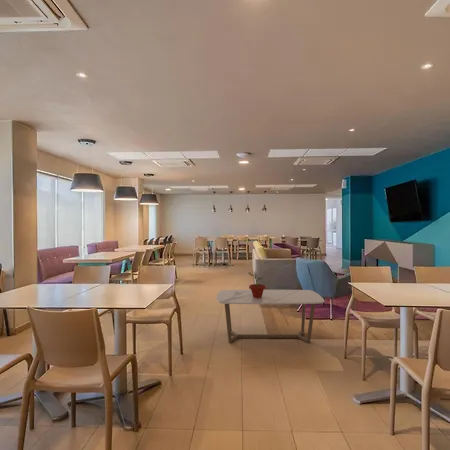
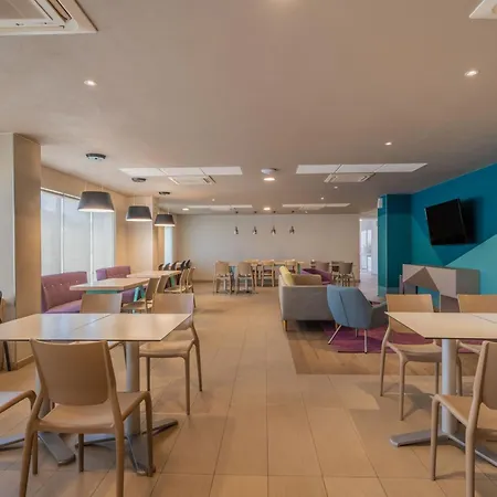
- coffee table (268, 303)
- potted plant (257, 283)
